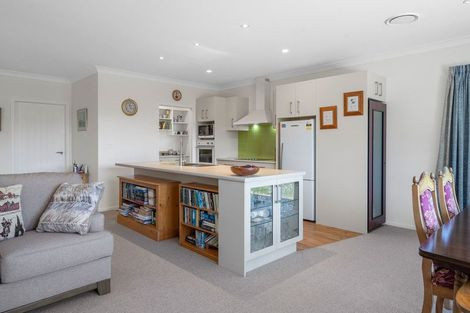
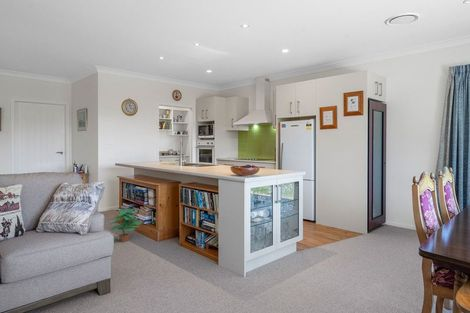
+ potted plant (126, 225)
